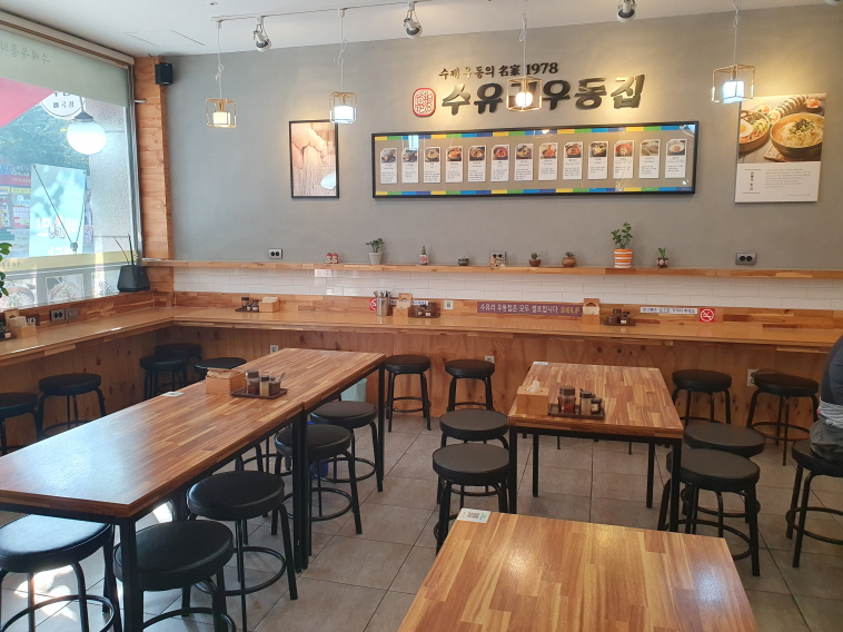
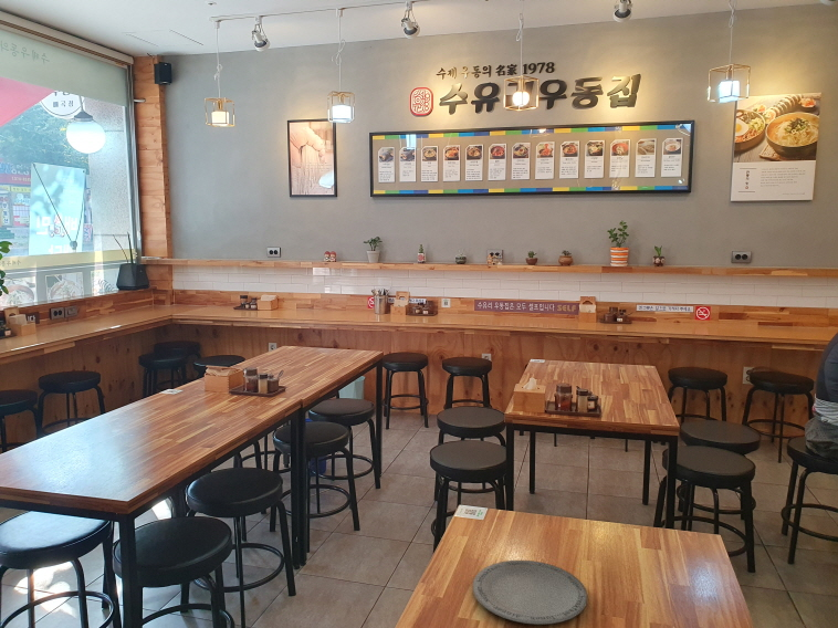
+ plate (528, 592)
